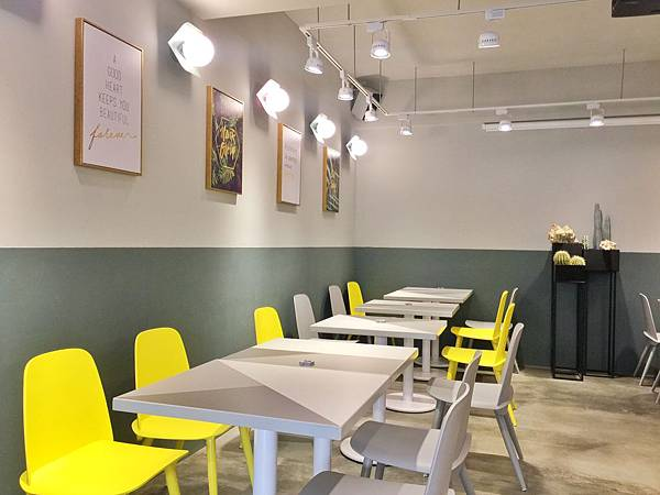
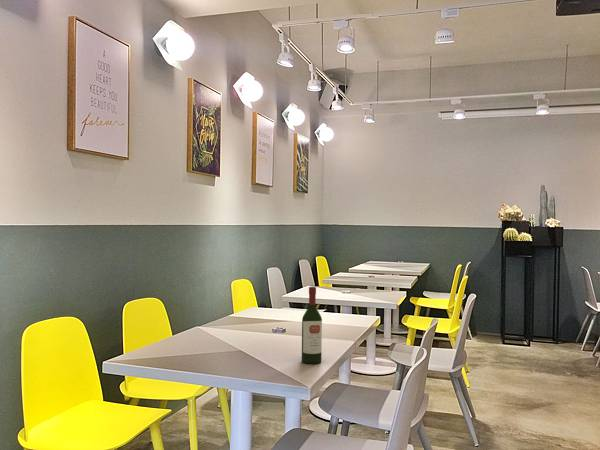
+ wine bottle (312, 324)
